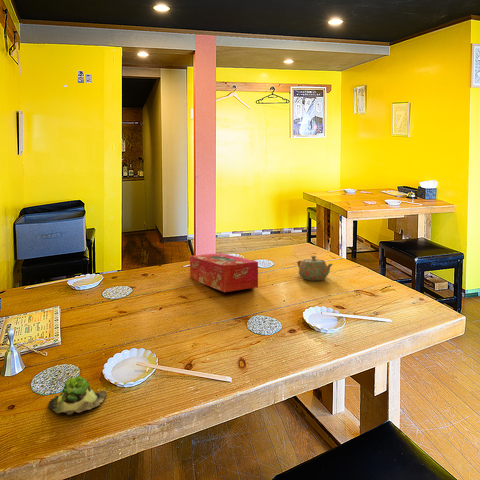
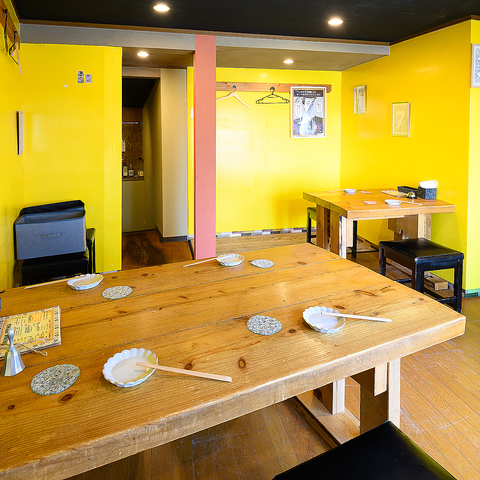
- tissue box (222, 270)
- succulent plant (77, 387)
- teapot (314, 267)
